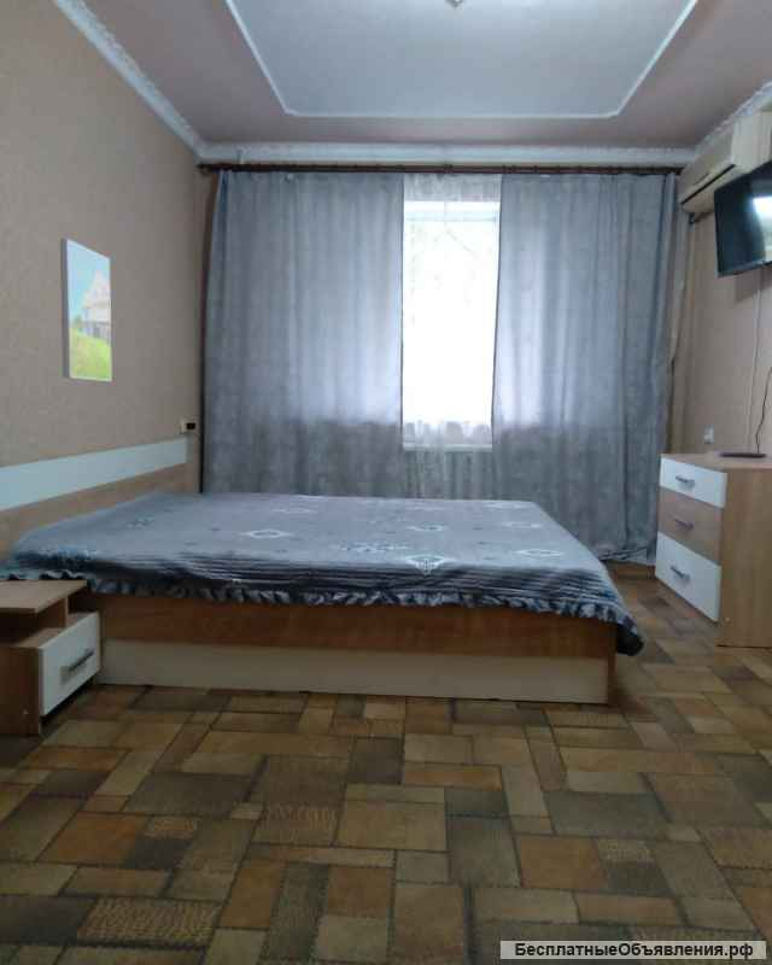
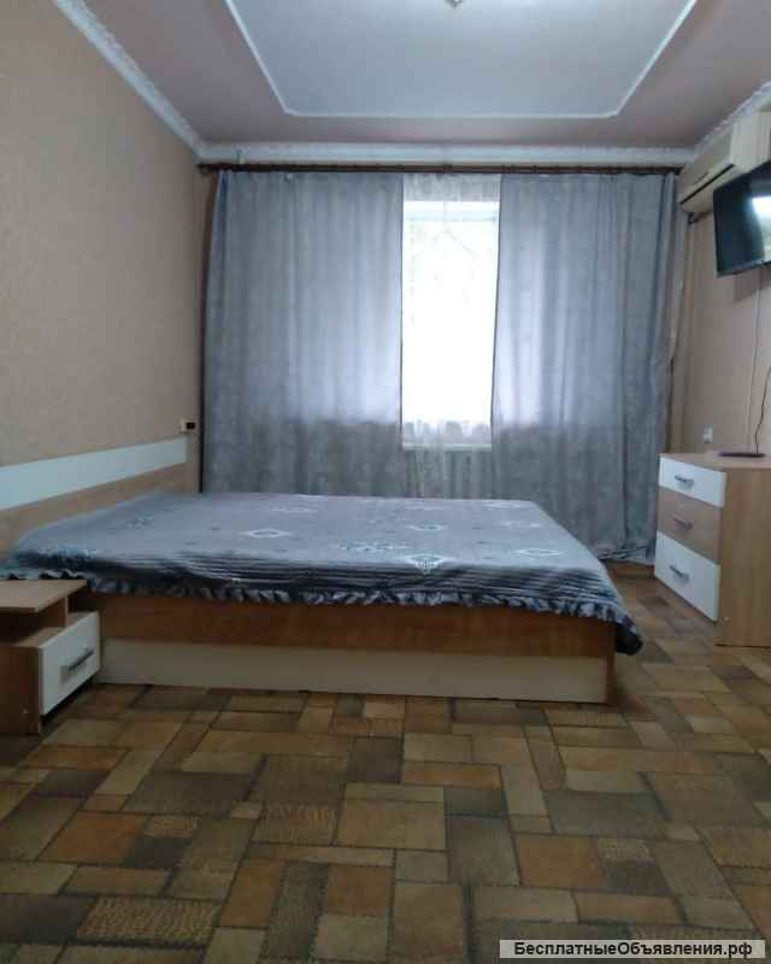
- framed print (87, 315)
